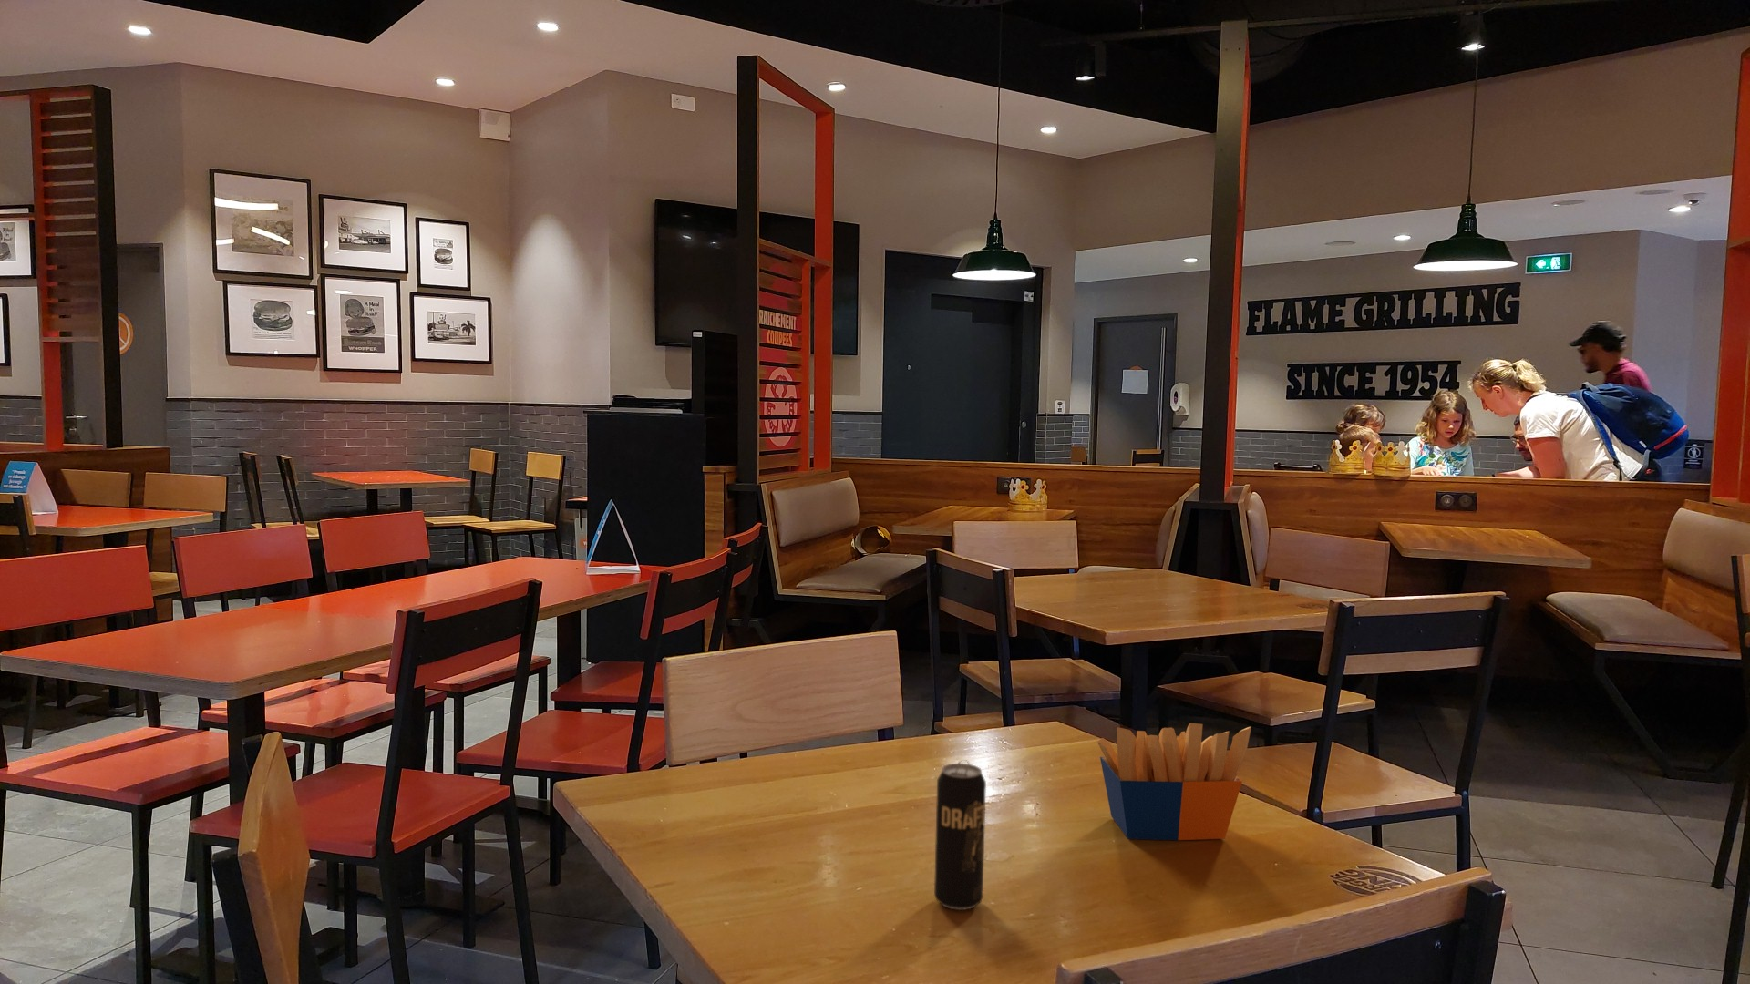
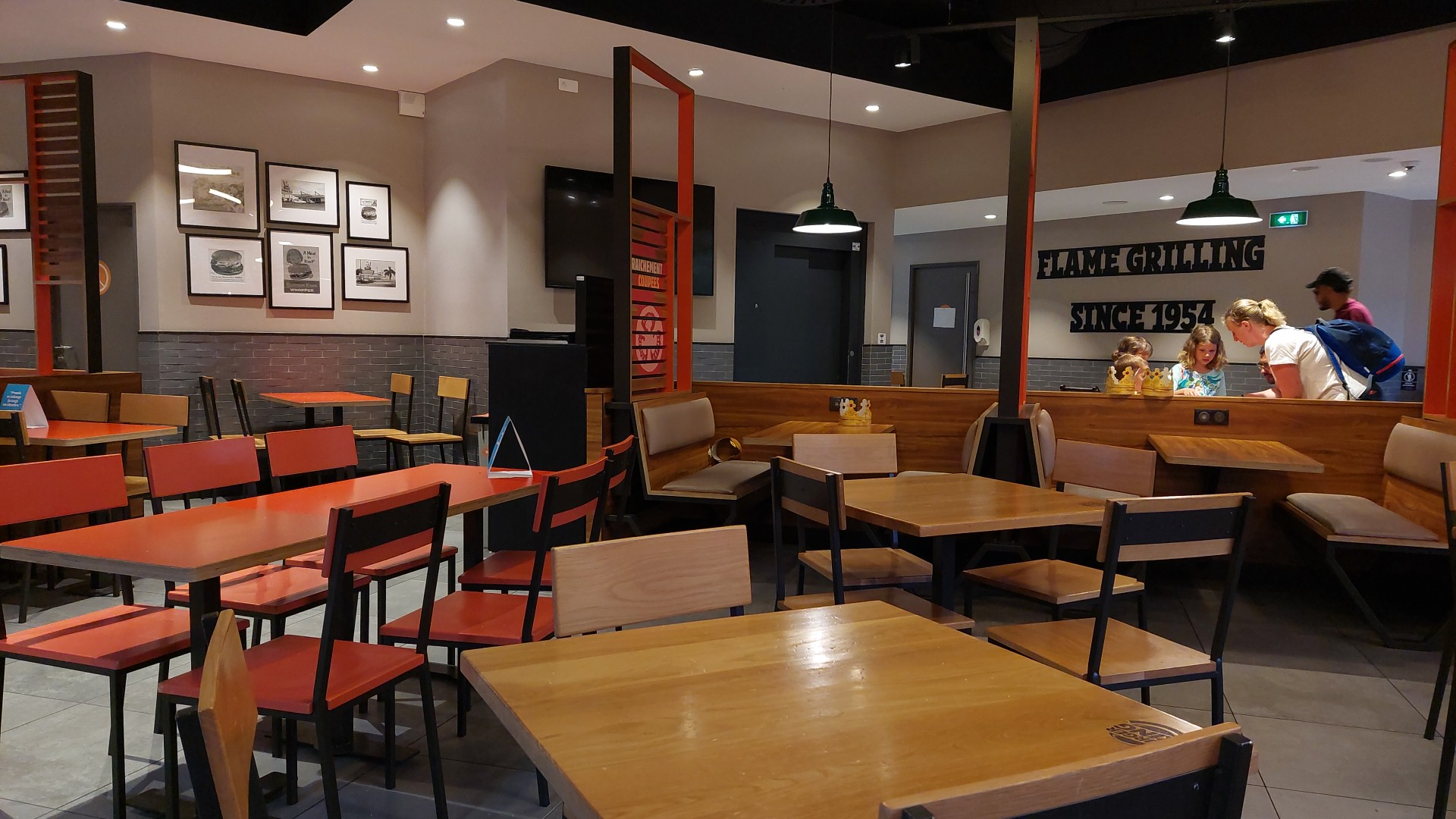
- beverage can (960, 831)
- french fries (1171, 771)
